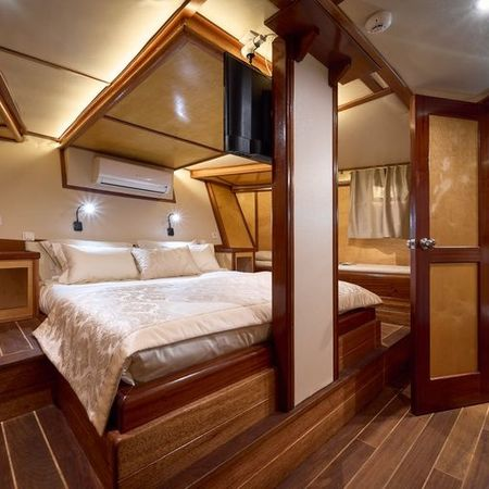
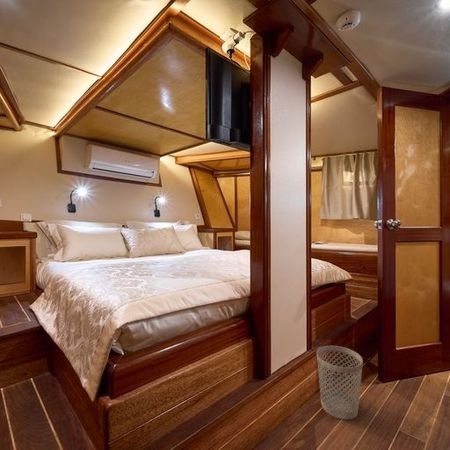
+ wastebasket (339, 382)
